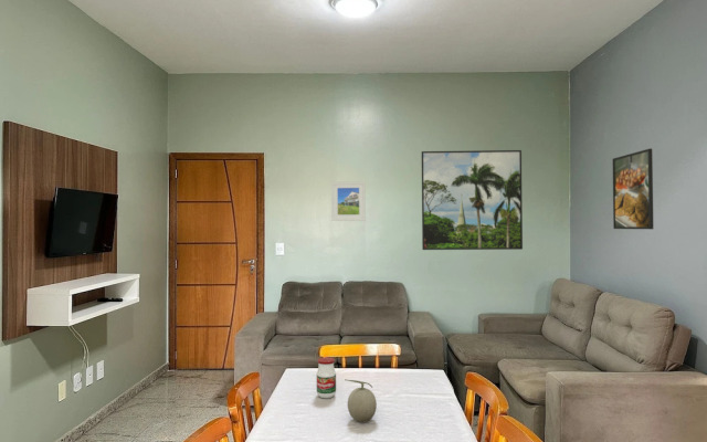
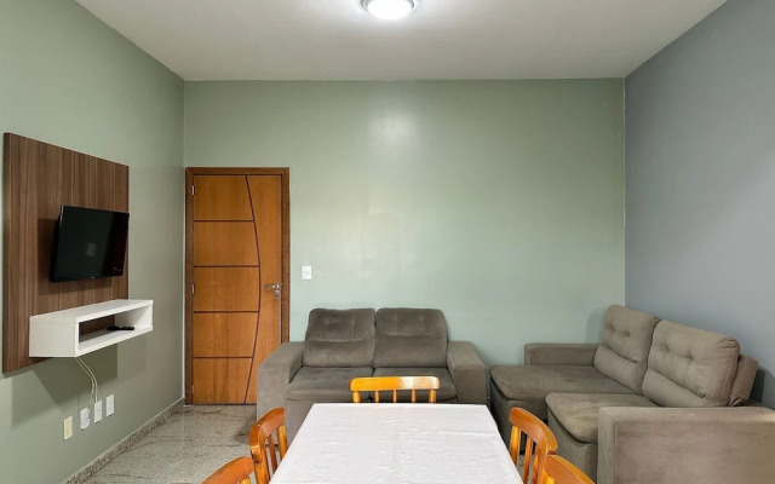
- fruit (362, 399)
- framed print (472, 200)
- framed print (348, 201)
- jar (326, 377)
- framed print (631, 191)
